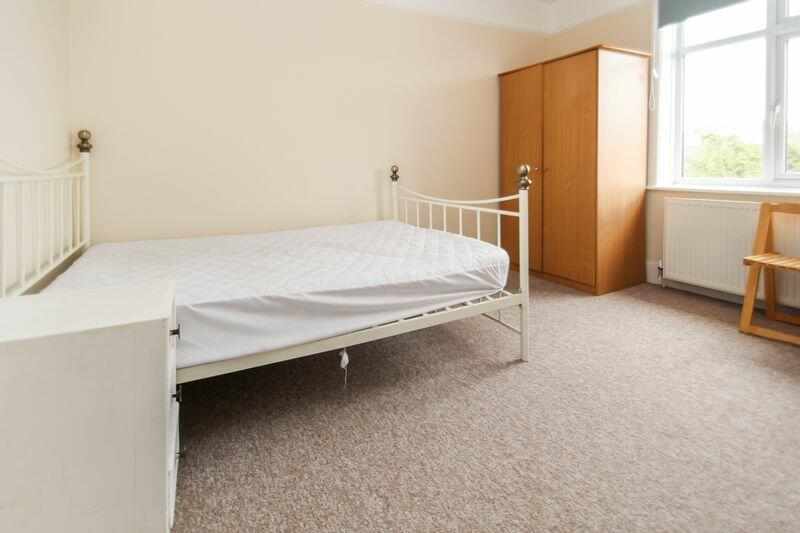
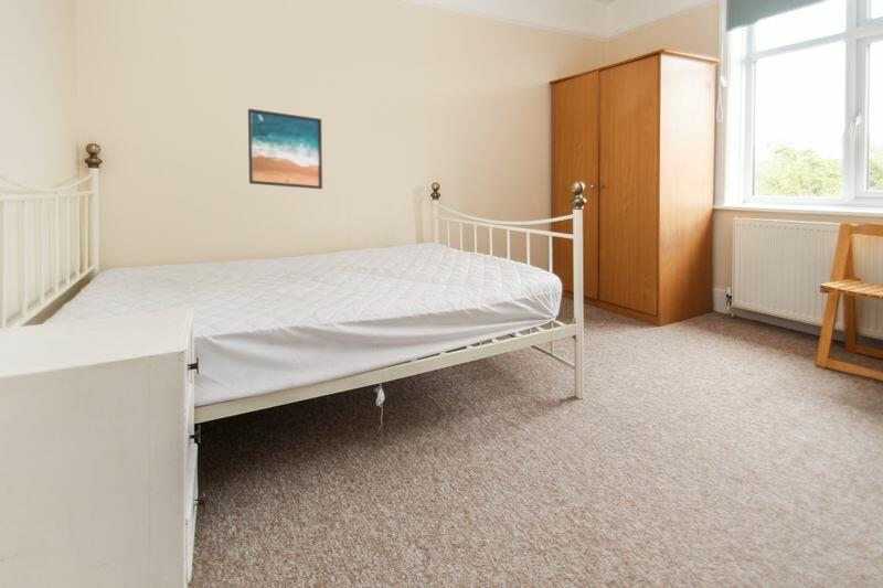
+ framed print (286, 150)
